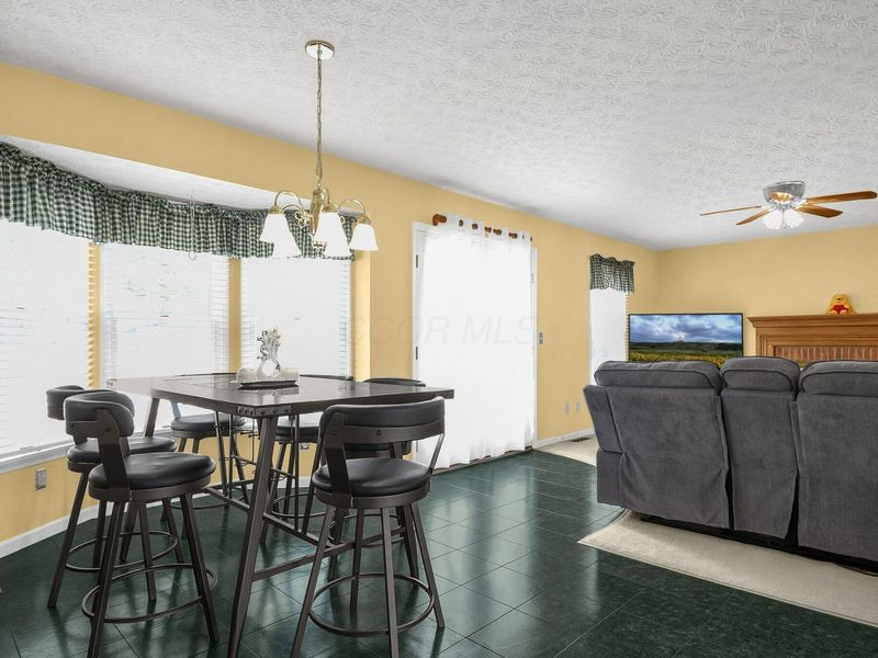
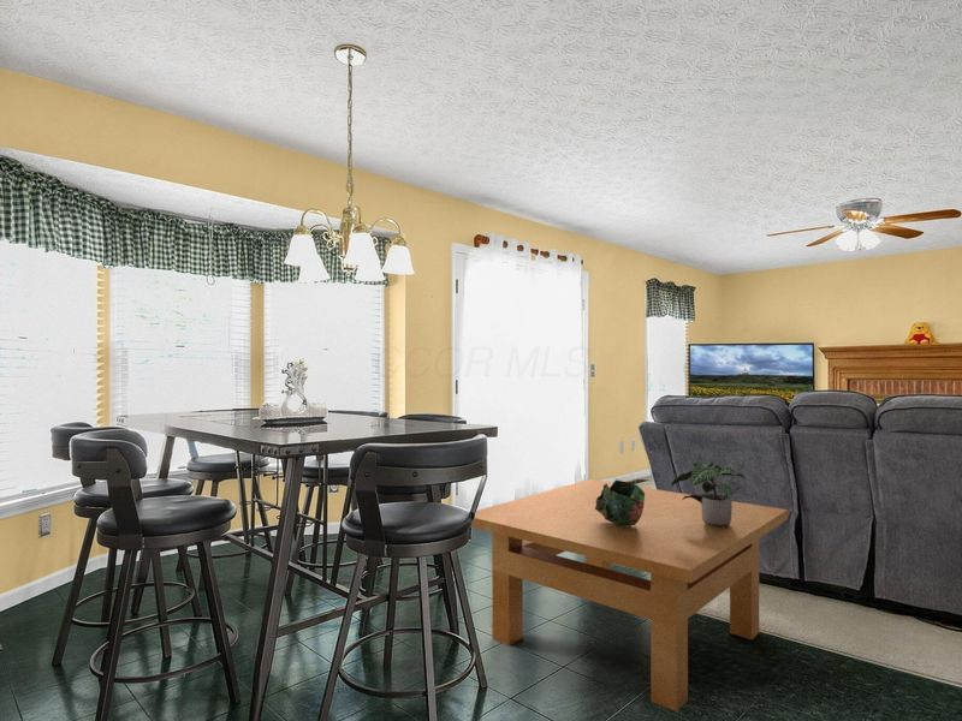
+ potted plant (708, 490)
+ table (627, 574)
+ decorative bowl (618, 502)
